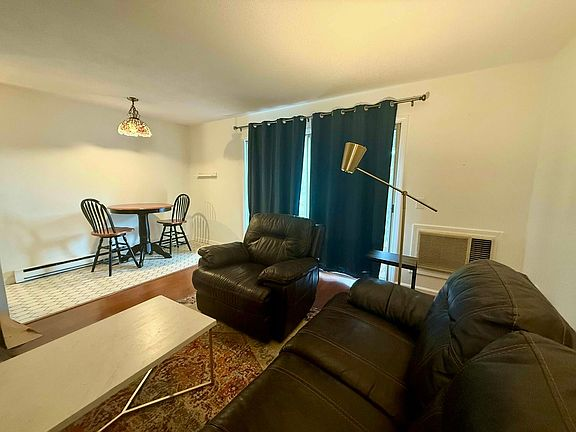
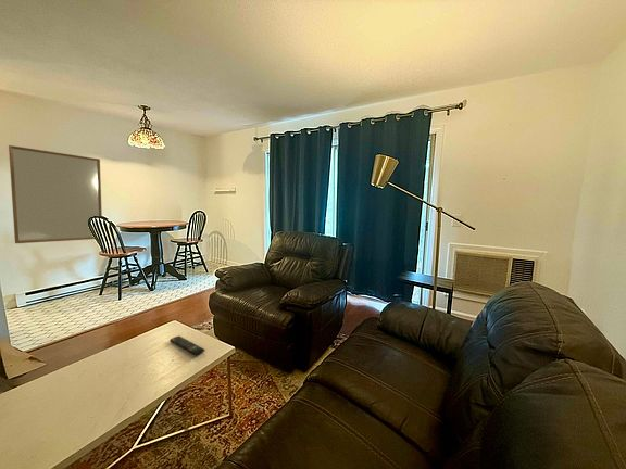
+ remote control (186, 345)
+ home mirror (61, 197)
